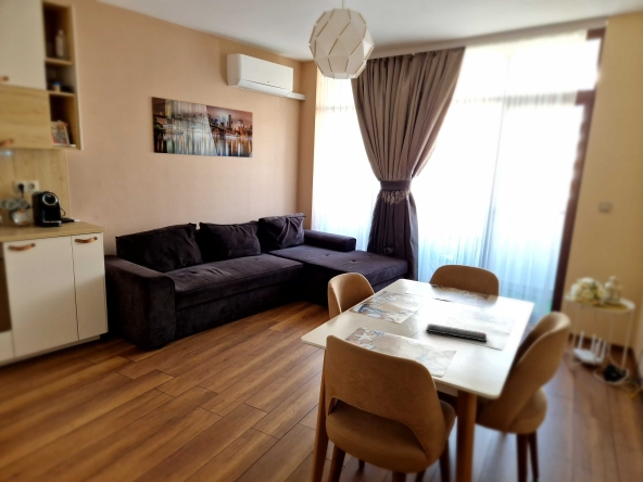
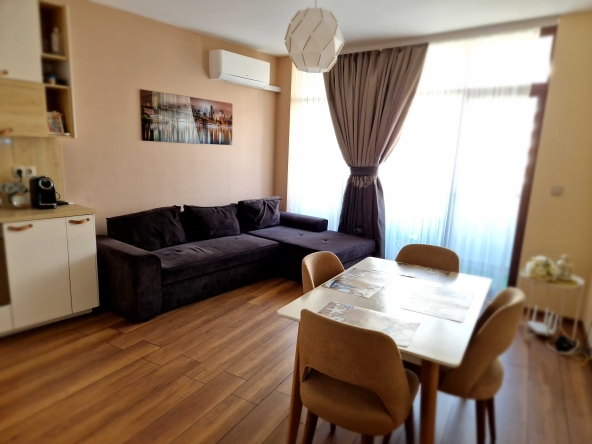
- remote control (455, 332)
